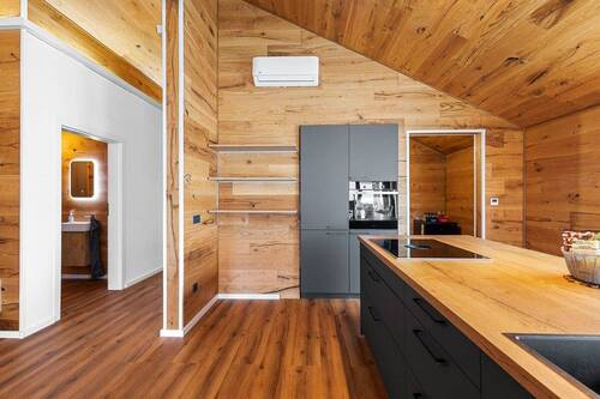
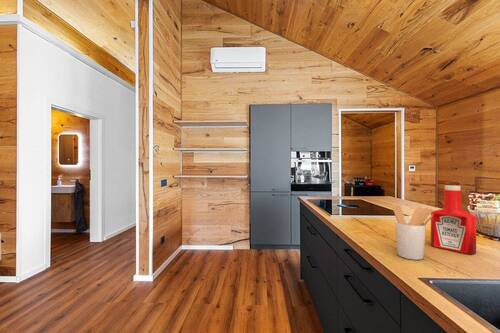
+ soap bottle (452, 217)
+ utensil holder (414, 230)
